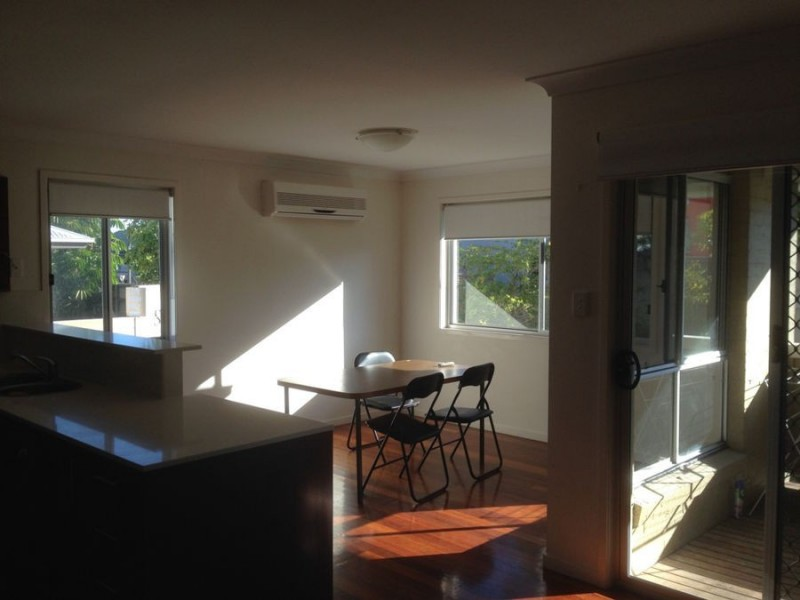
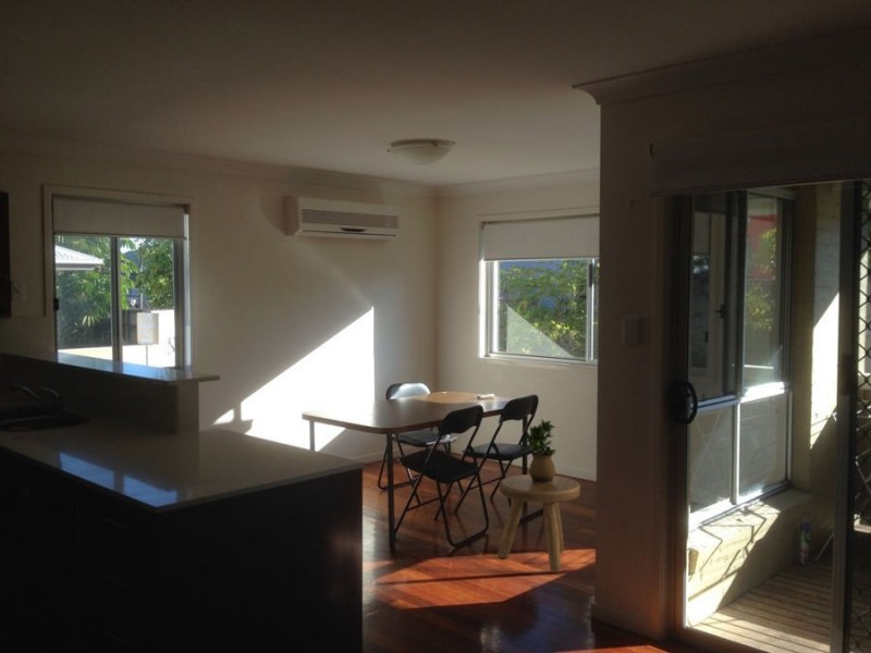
+ stool (544, 521)
+ potted plant (538, 449)
